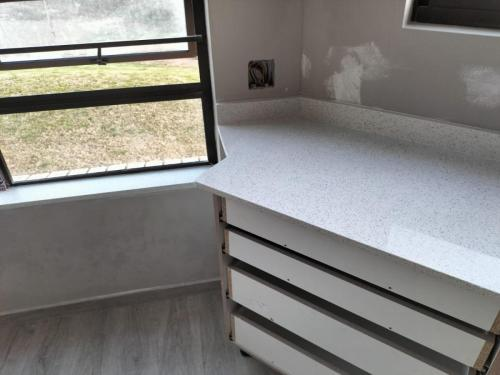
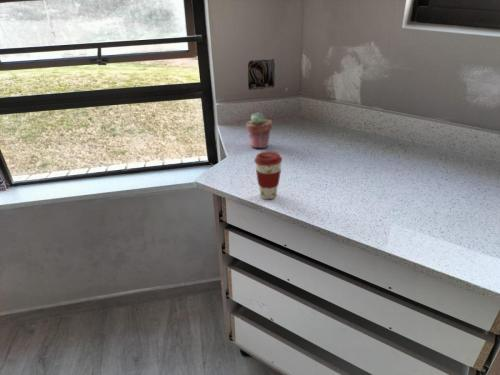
+ coffee cup (268, 175)
+ potted succulent (259, 129)
